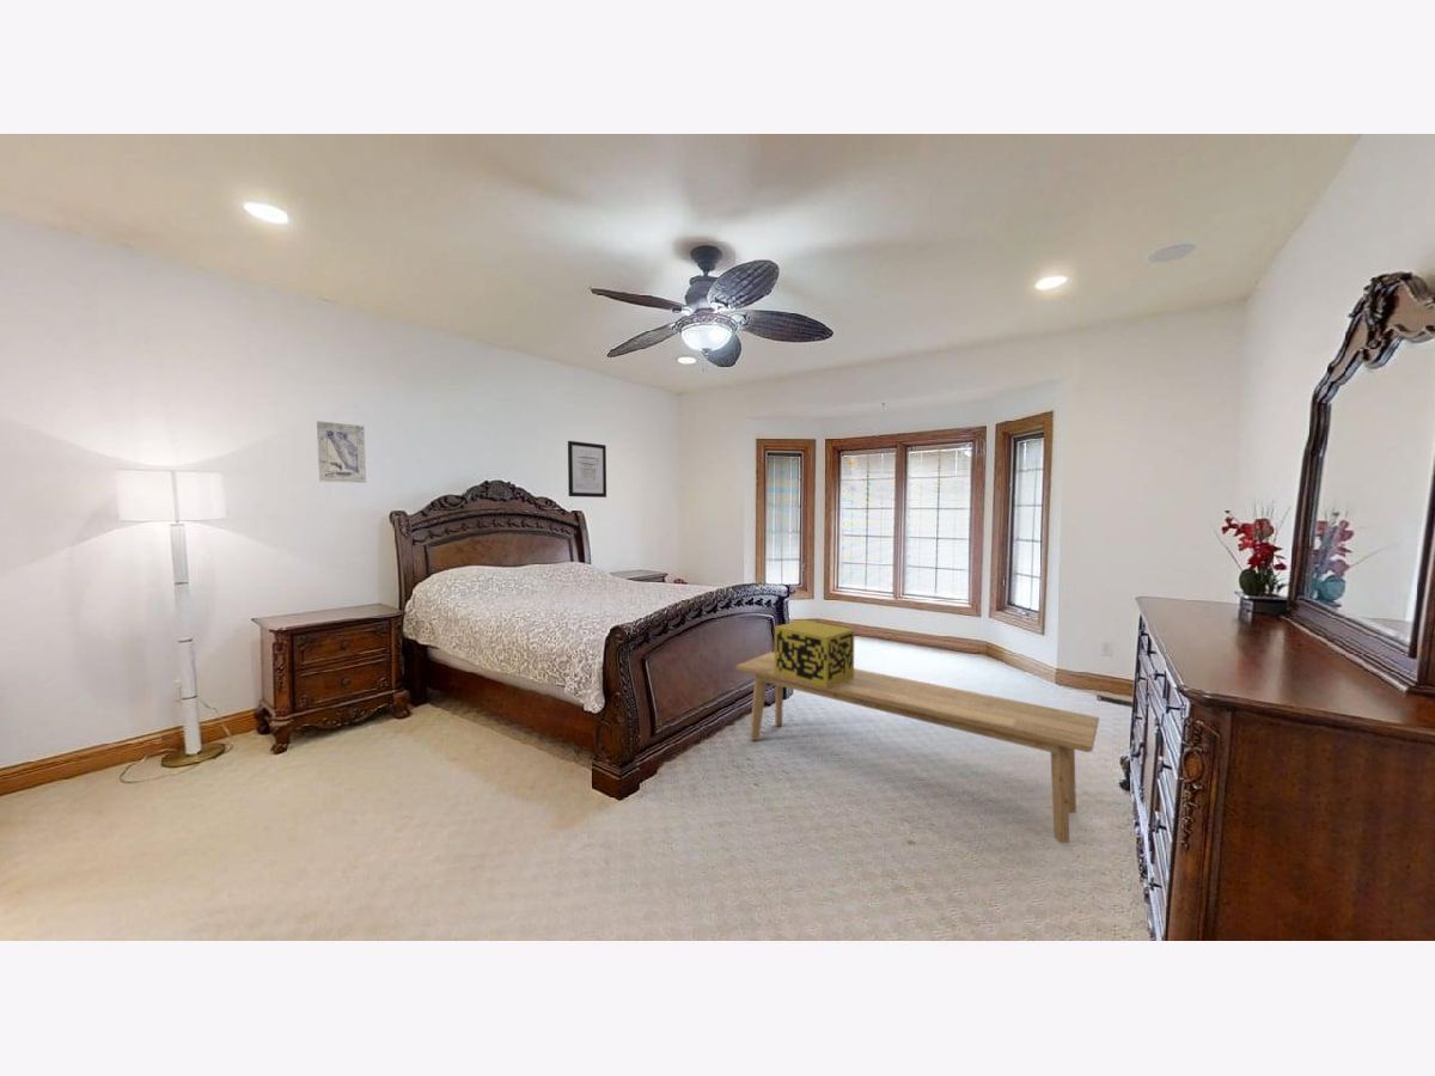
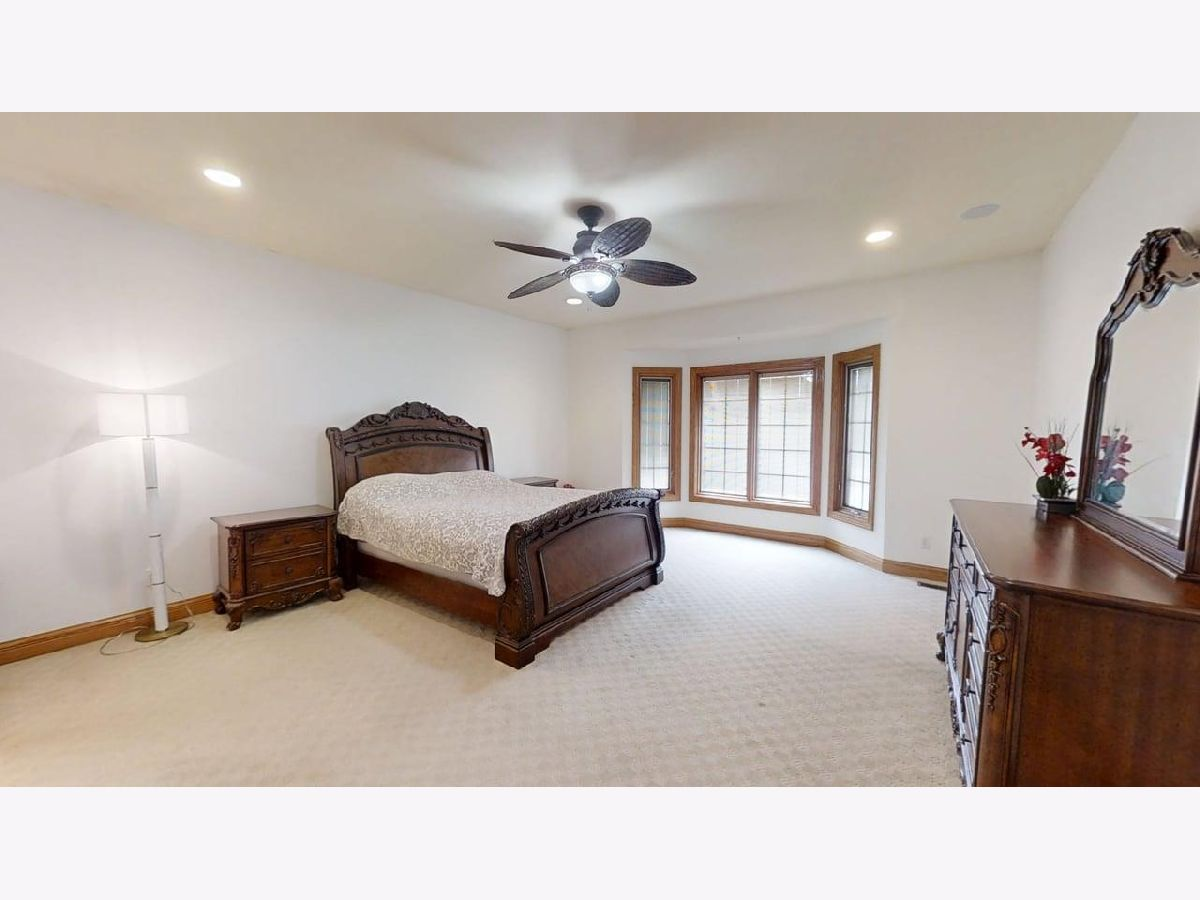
- bench (896, 714)
- decorative box (813, 650)
- wall art (587, 470)
- wall art (342, 452)
